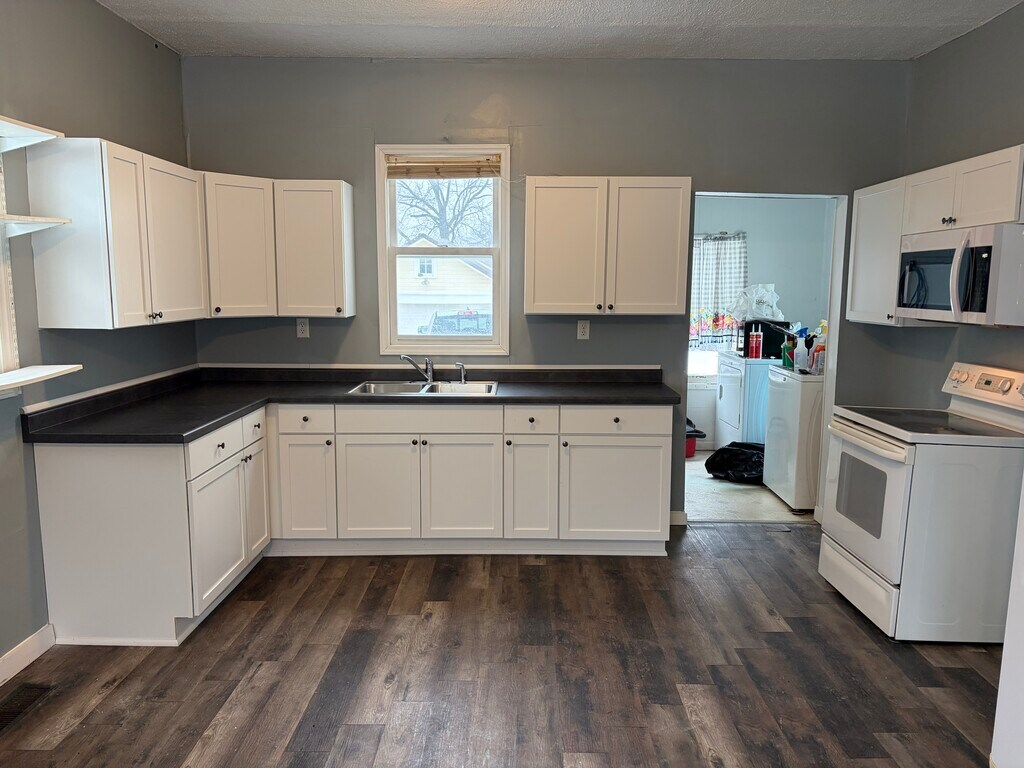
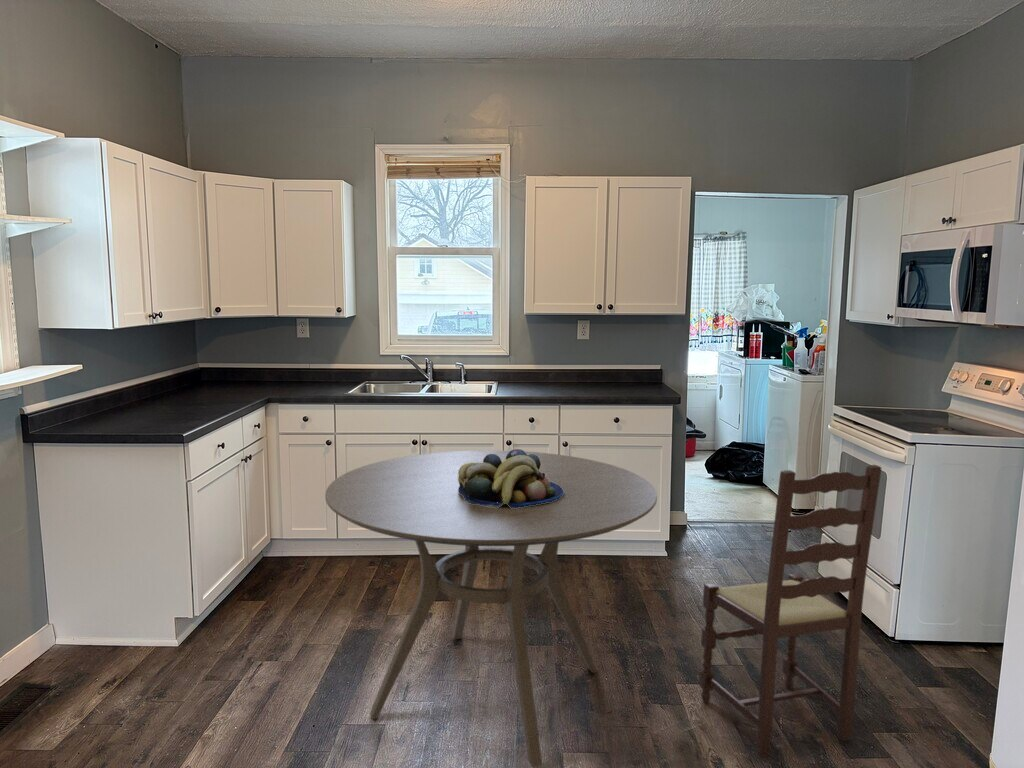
+ dining table (491, 590)
+ fruit bowl (511, 472)
+ dining chair (783, 590)
